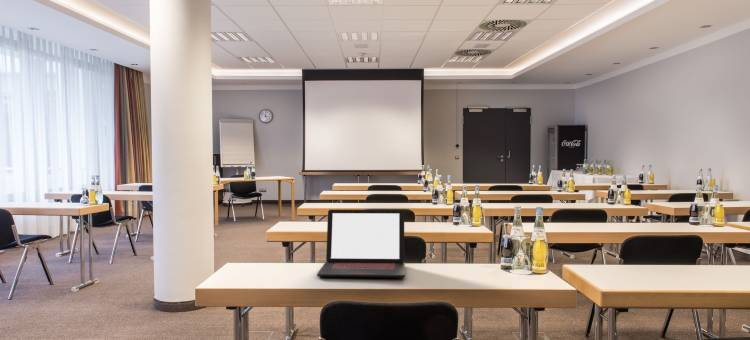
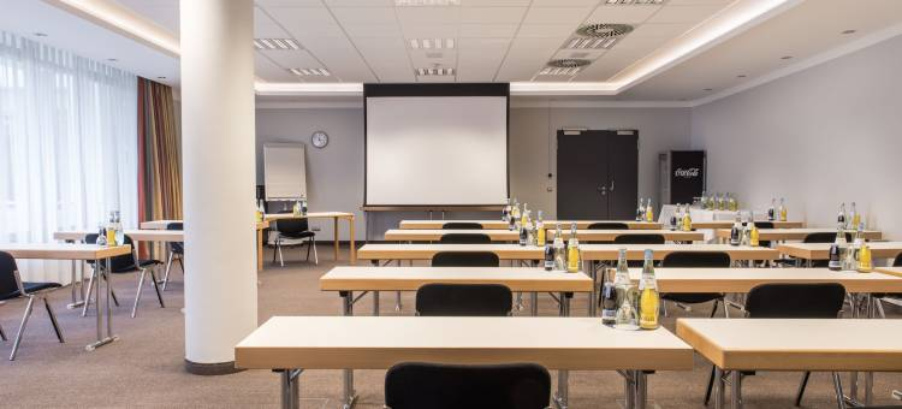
- laptop (363, 241)
